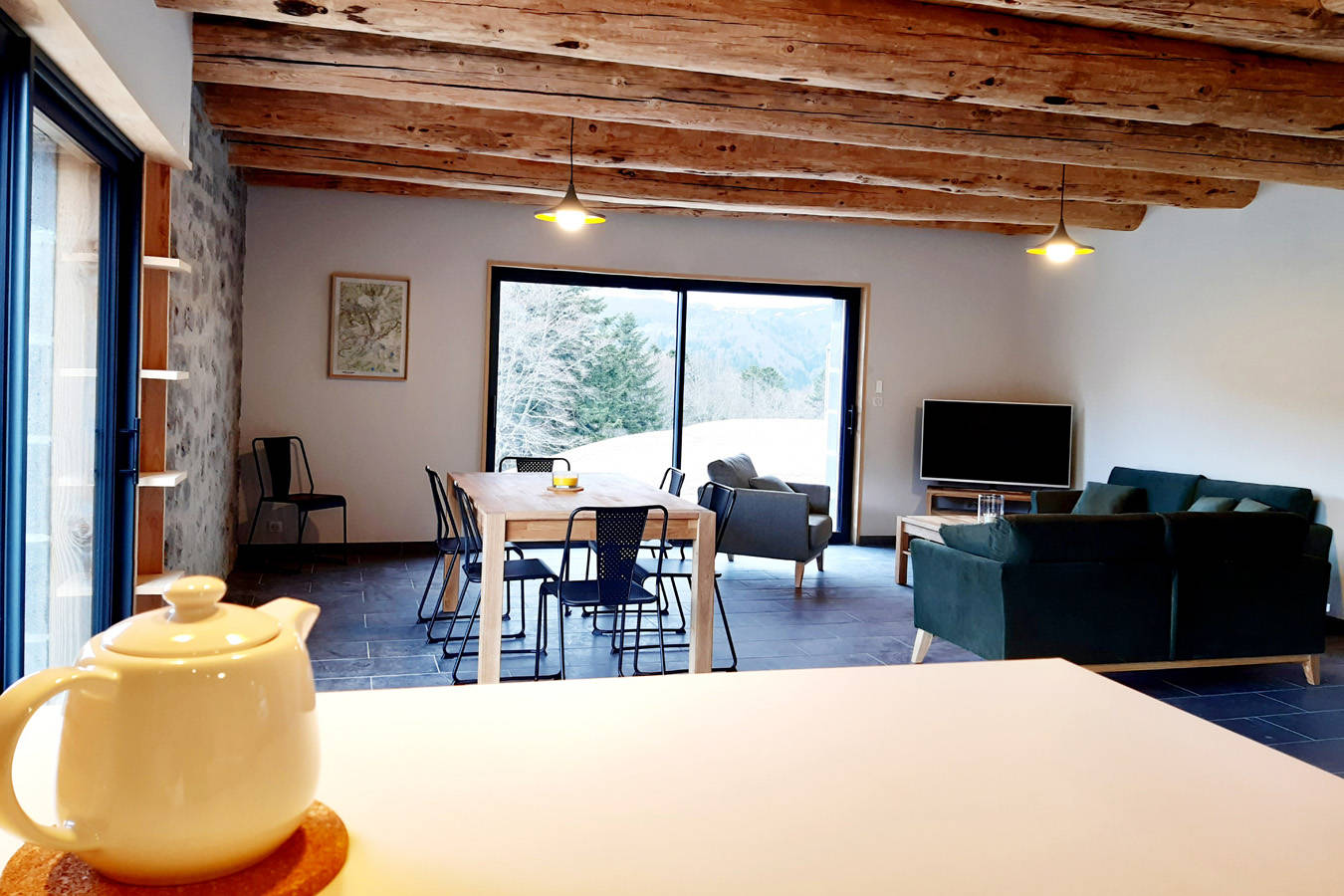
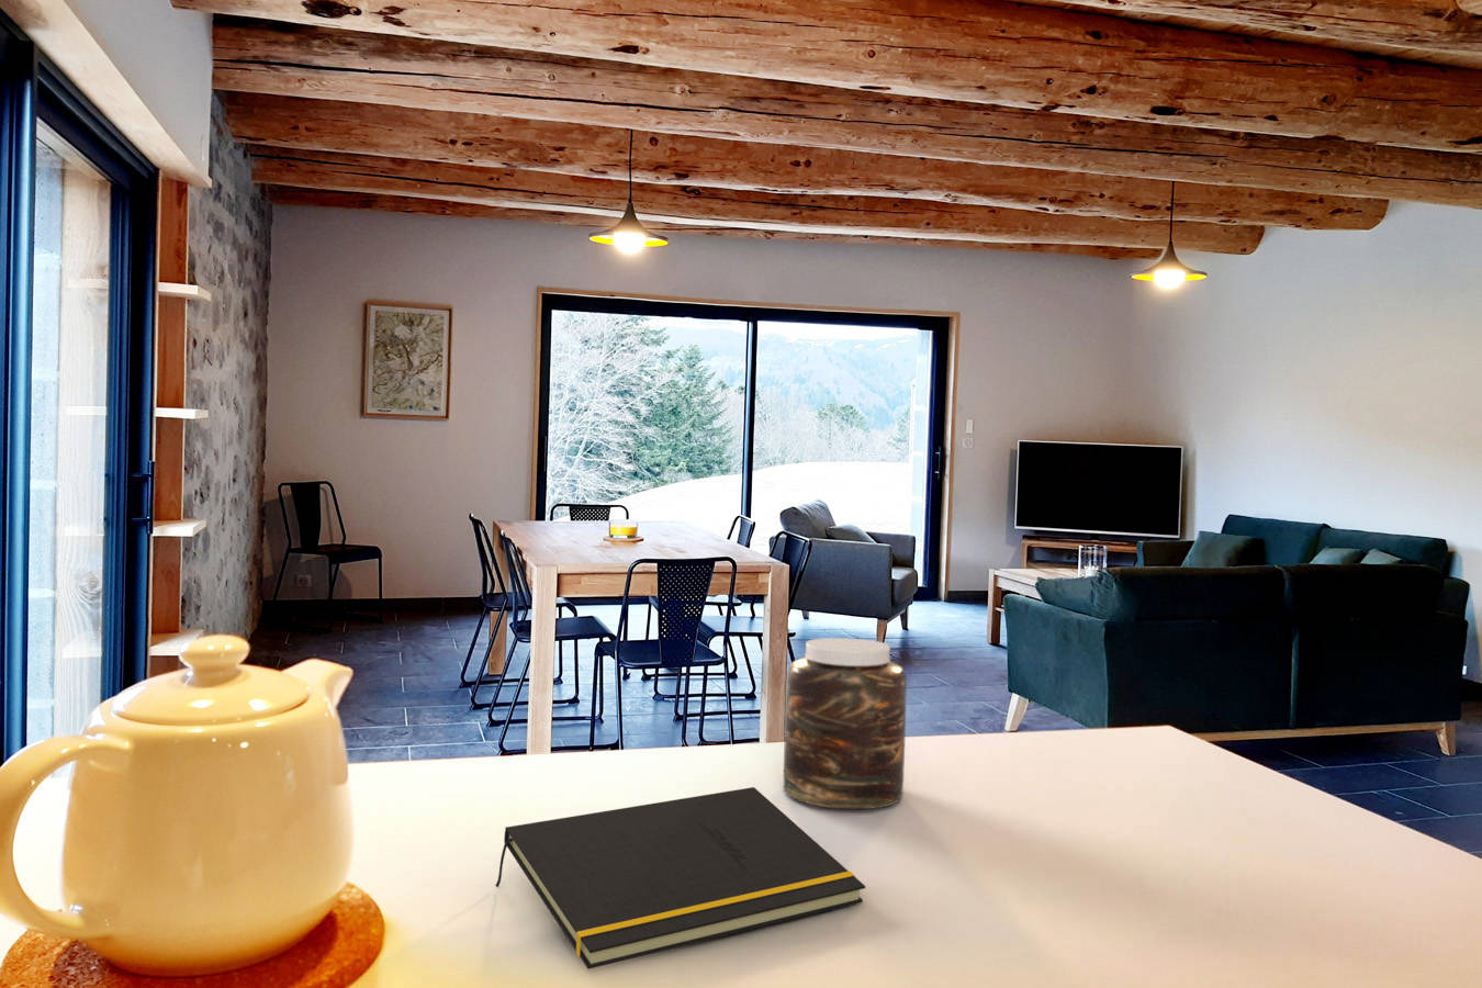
+ notepad (683, 864)
+ jar (845, 718)
